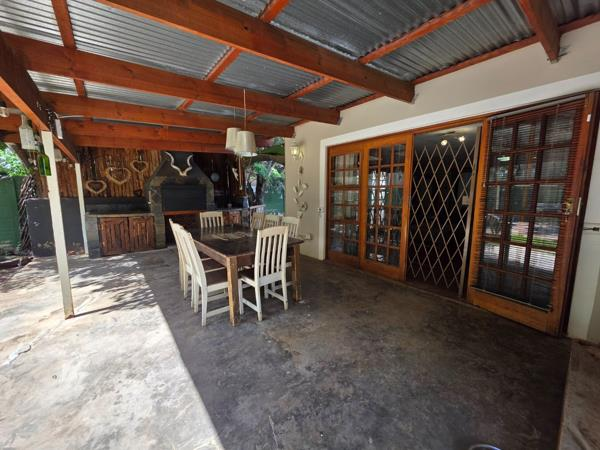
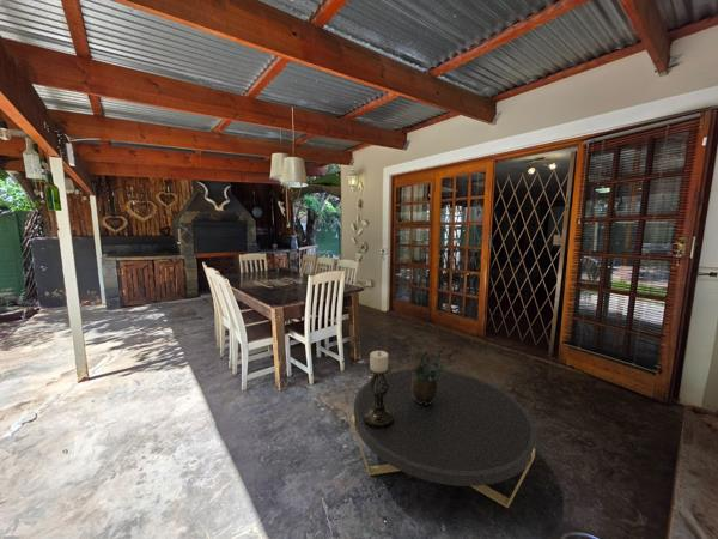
+ candle holder (377, 384)
+ coffee table (437, 434)
+ potted plant (426, 368)
